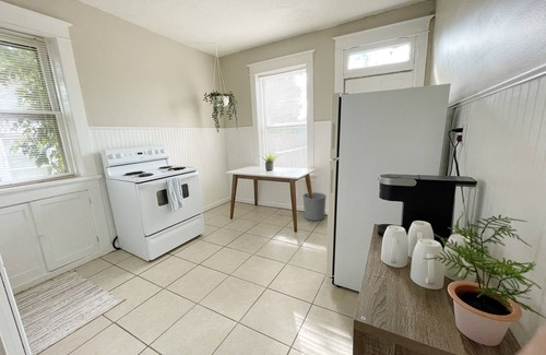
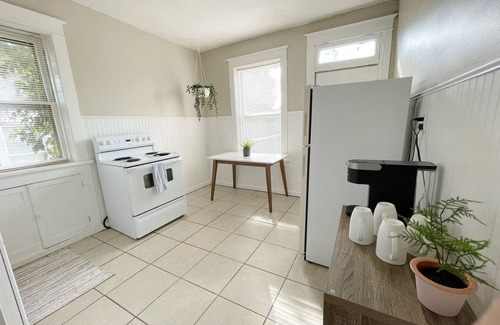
- waste bin (313, 205)
